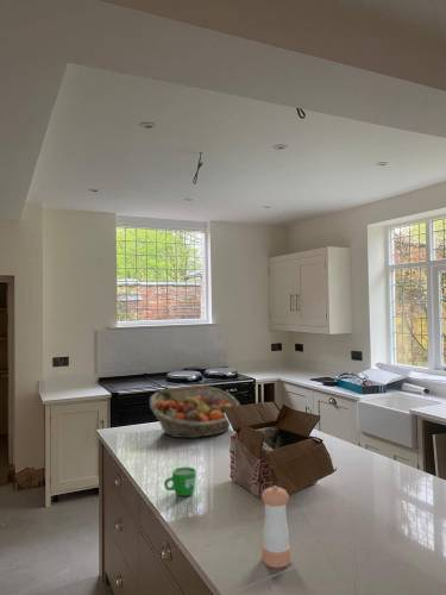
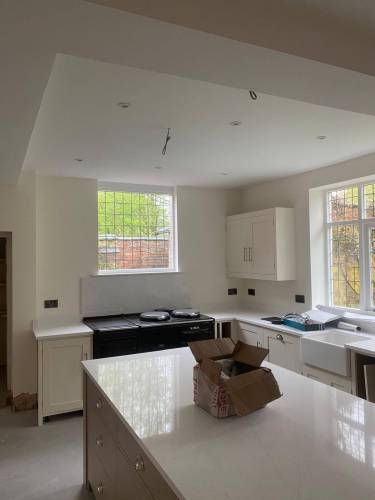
- pepper shaker (275, 522)
- fruit basket (195, 411)
- mug (180, 483)
